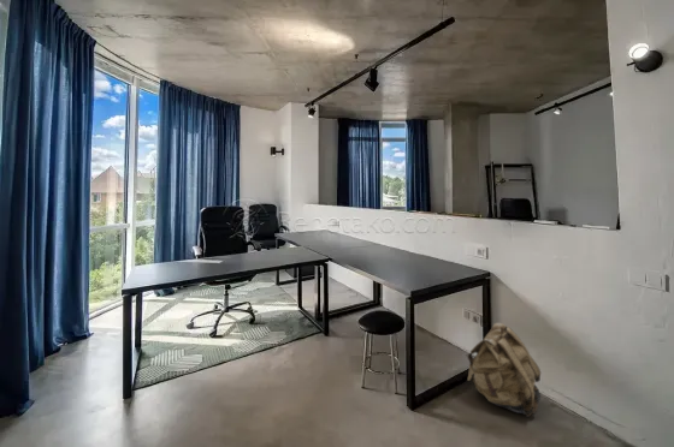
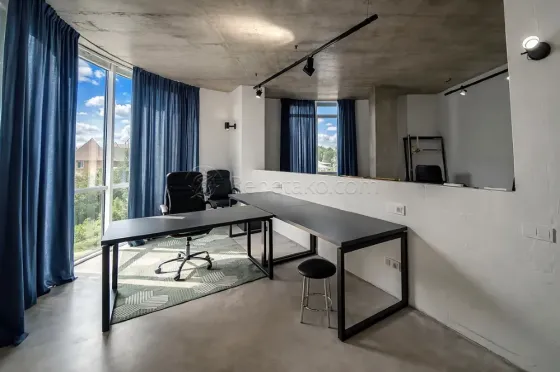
- backpack (507, 360)
